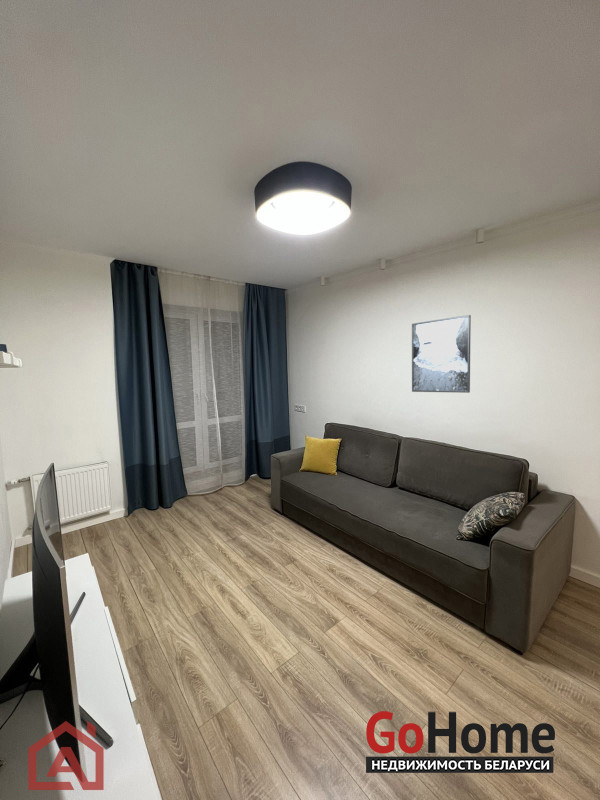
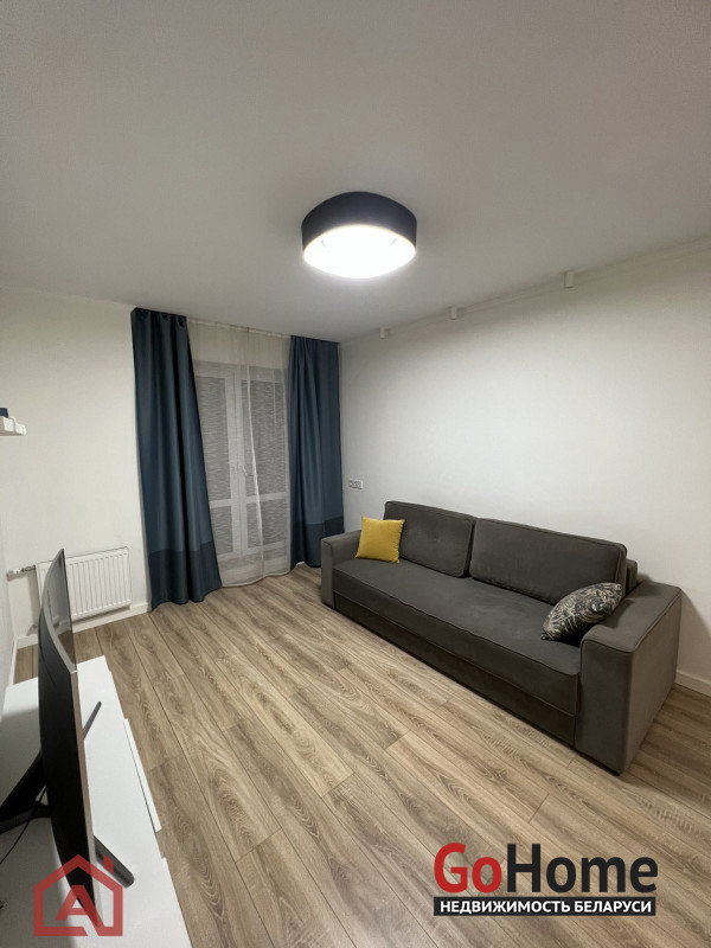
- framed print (439, 356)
